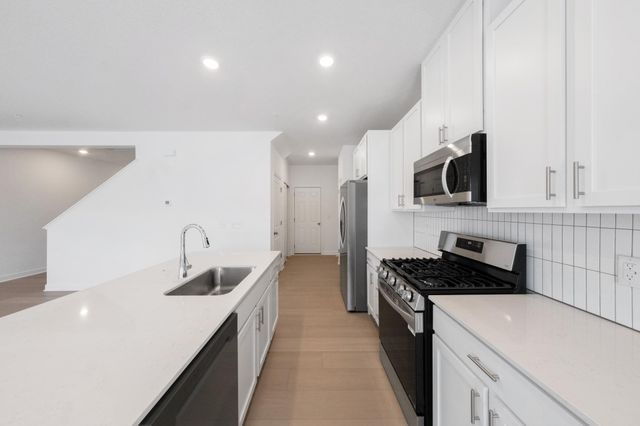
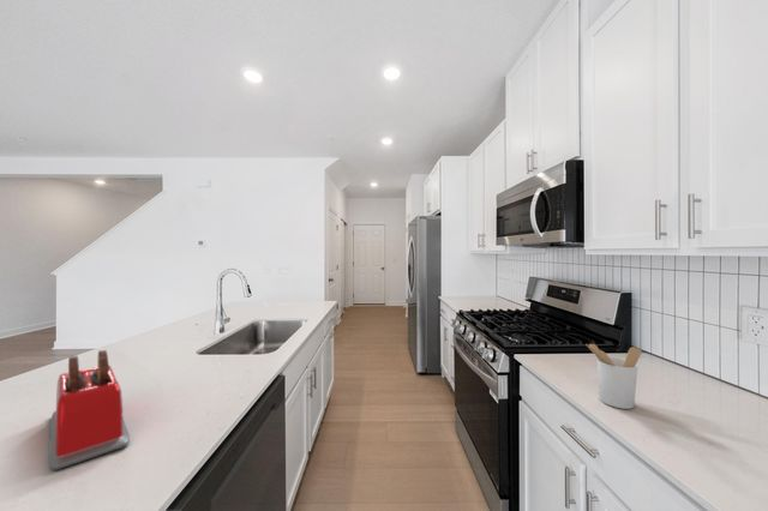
+ utensil holder (610, 372)
+ toaster (88, 391)
